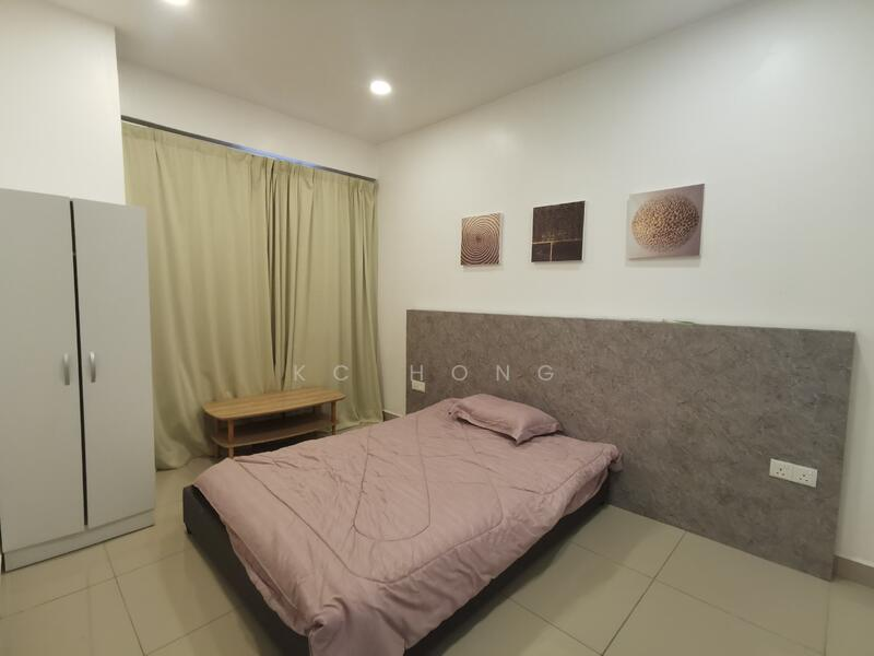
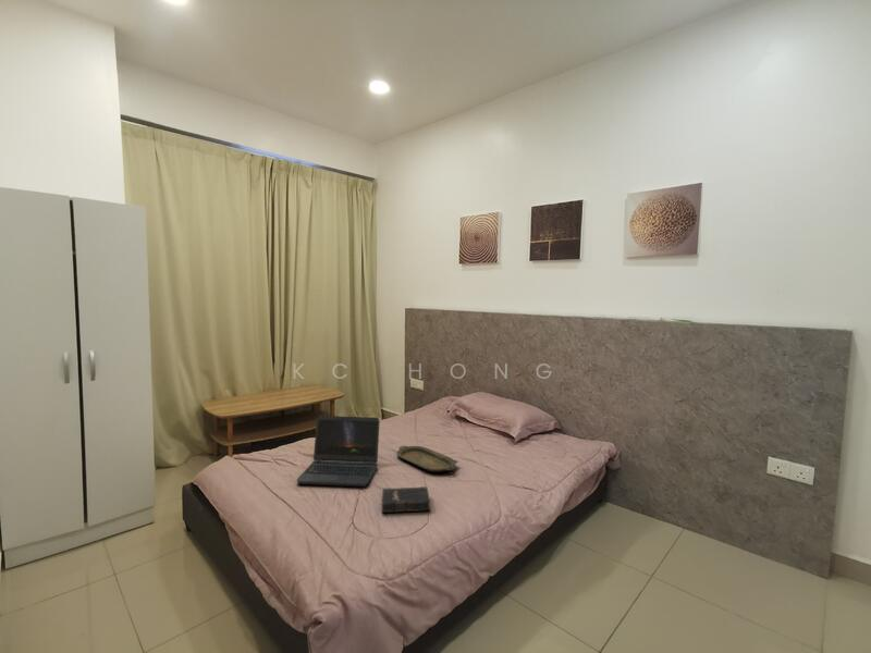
+ hardback book (405, 500)
+ laptop computer (340, 448)
+ serving tray (425, 459)
